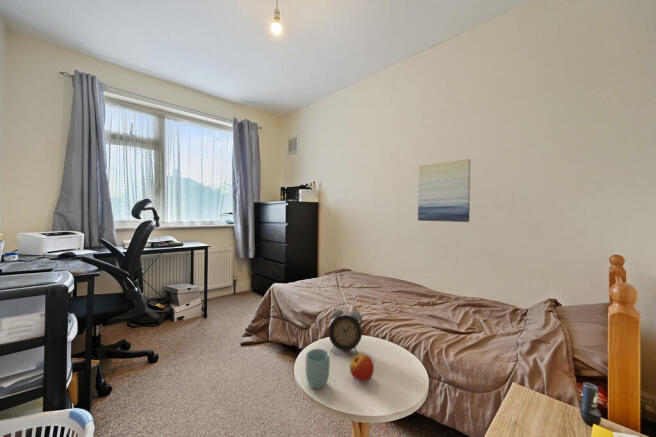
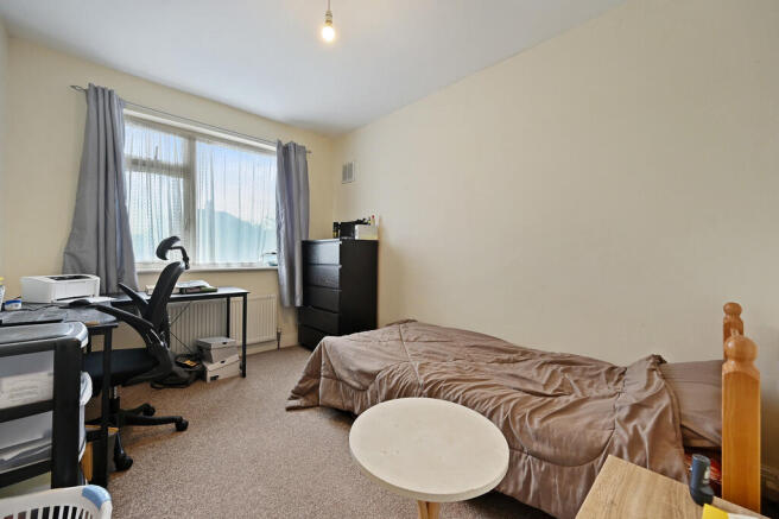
- apple (361, 367)
- cup (317, 369)
- wall art (442, 192)
- alarm clock (345, 327)
